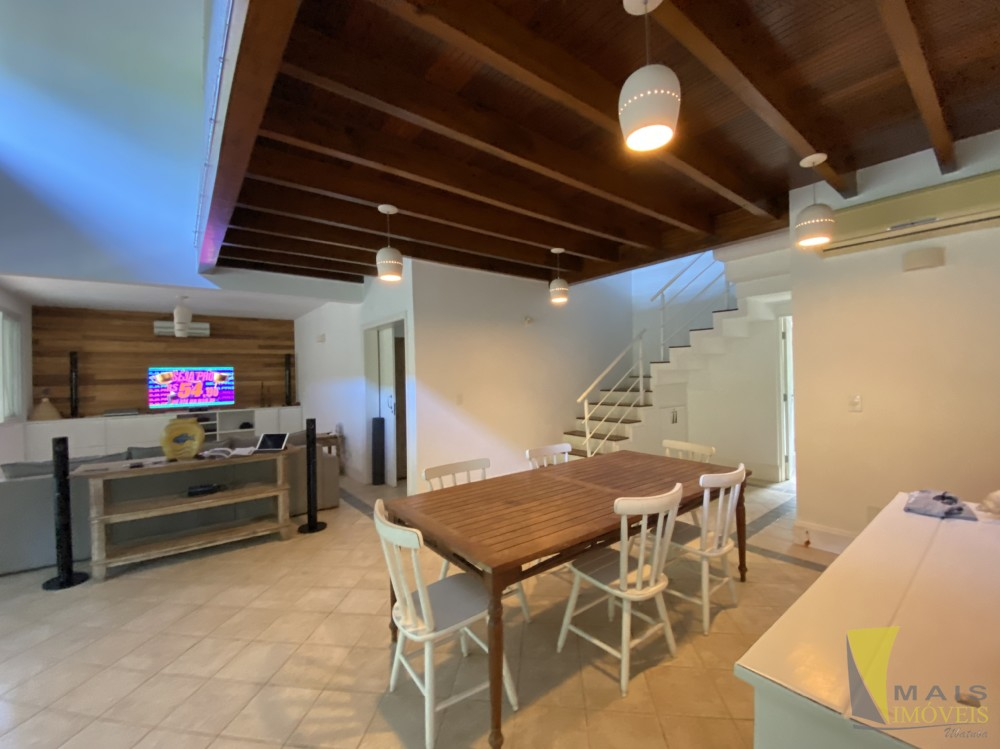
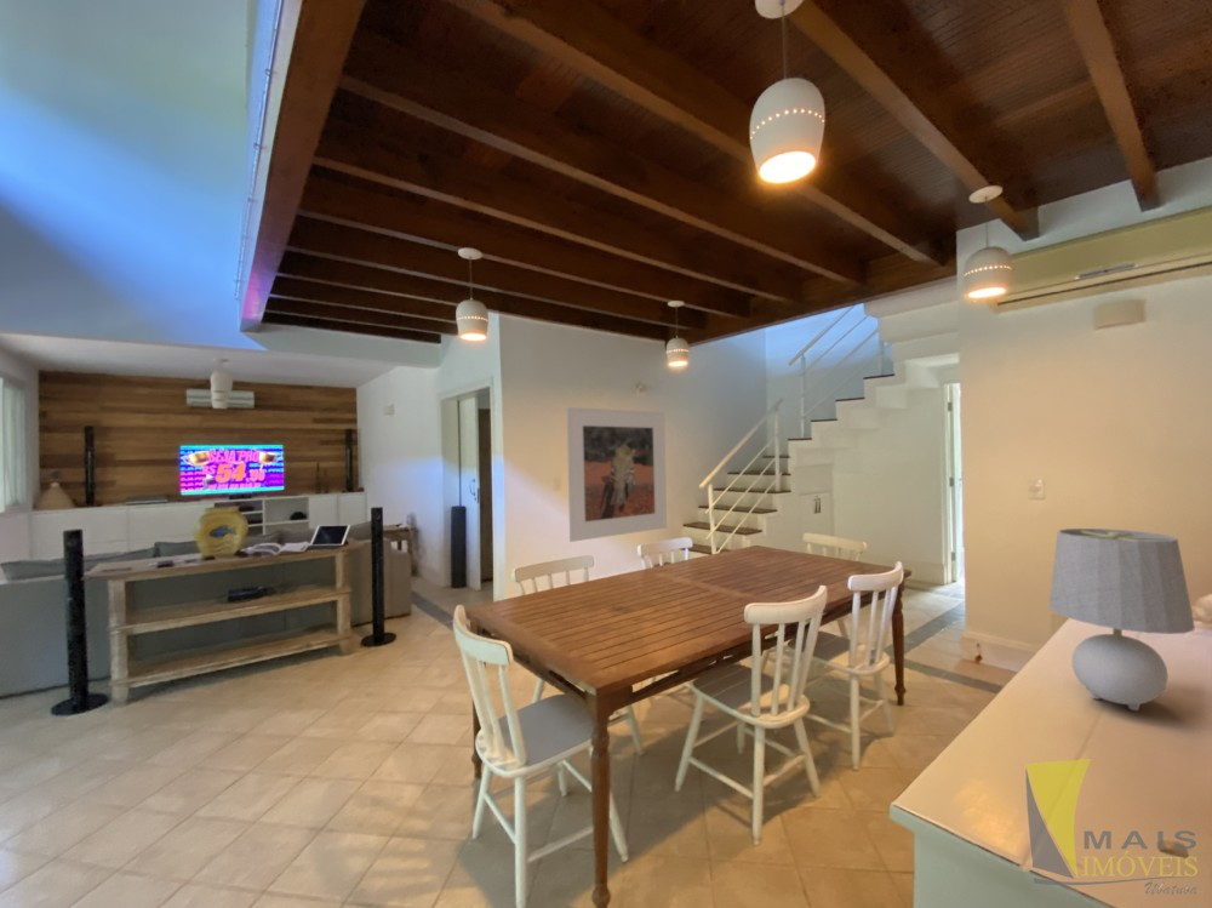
+ table lamp (1117, 616)
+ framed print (621, 472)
